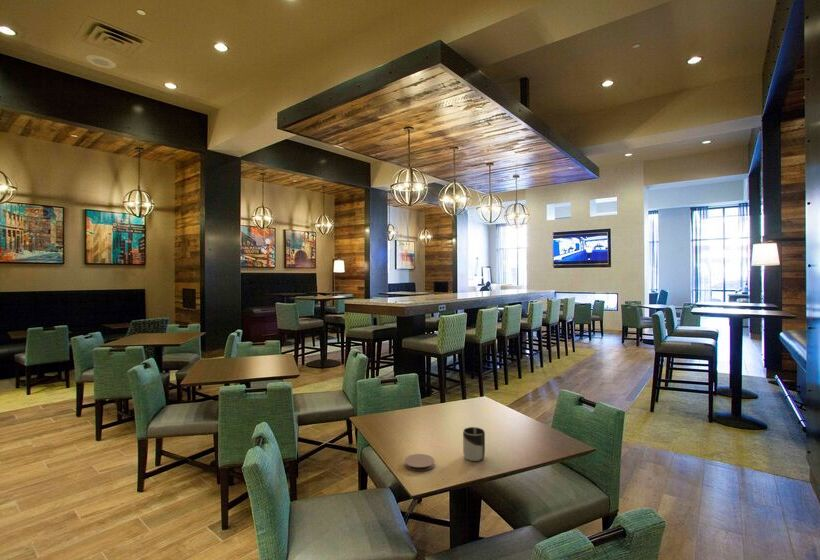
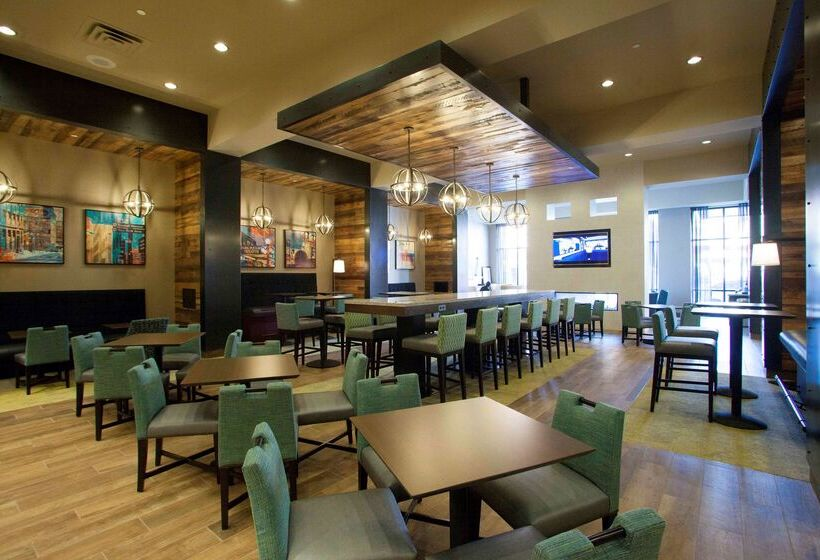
- cup (475, 442)
- coaster (419, 462)
